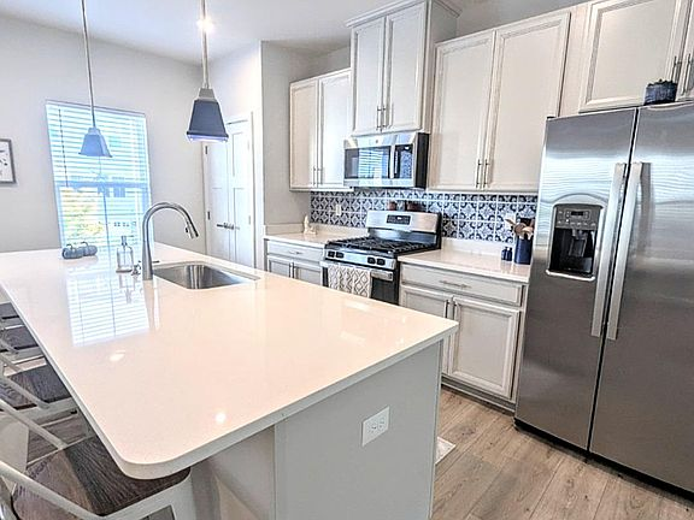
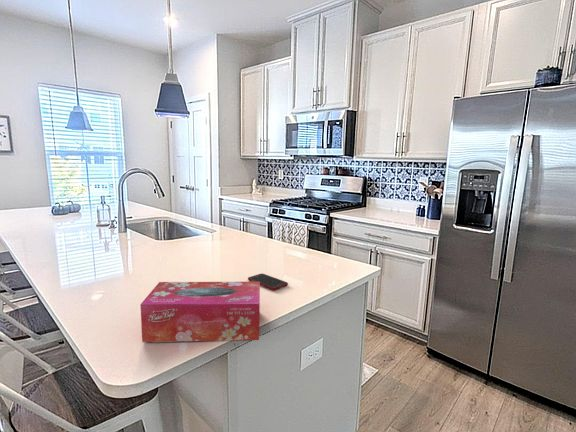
+ tissue box (206, 309)
+ cell phone (267, 281)
